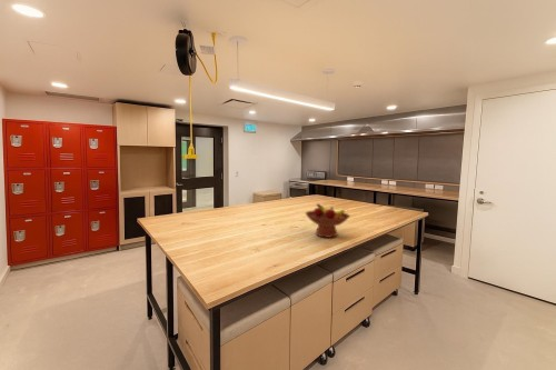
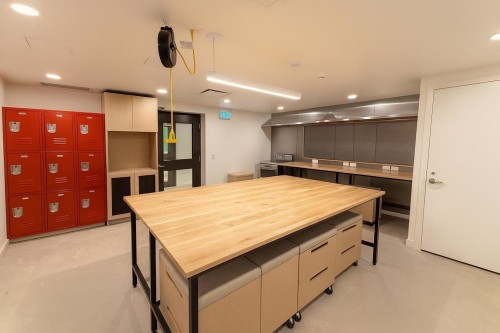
- fruit bowl (327, 220)
